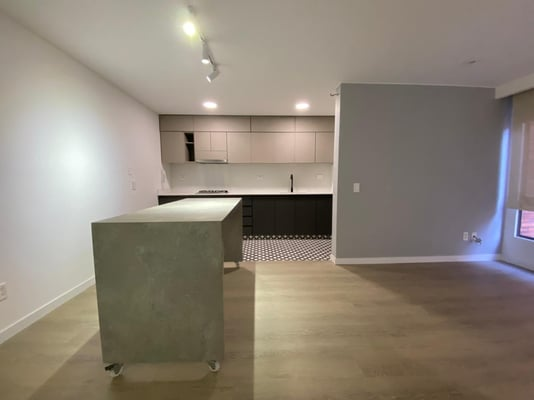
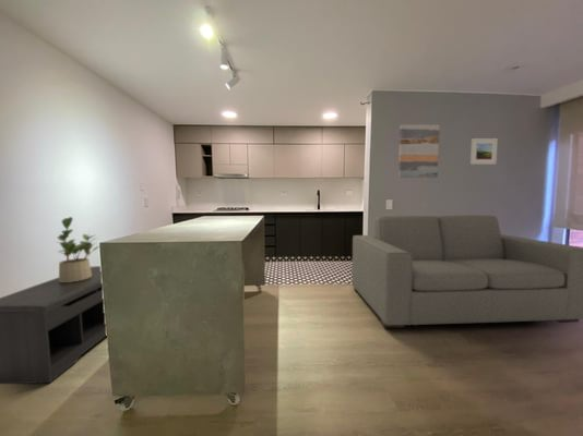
+ potted plant (78, 247)
+ bench (73, 312)
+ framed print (484, 150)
+ sofa (452, 262)
+ wall art (418, 150)
